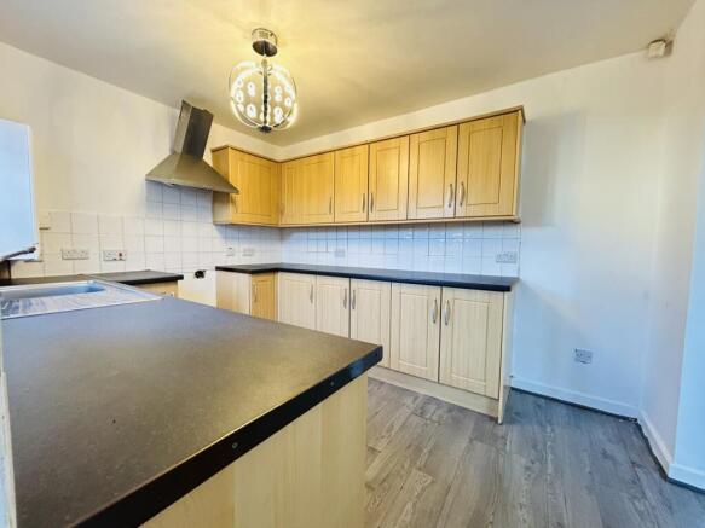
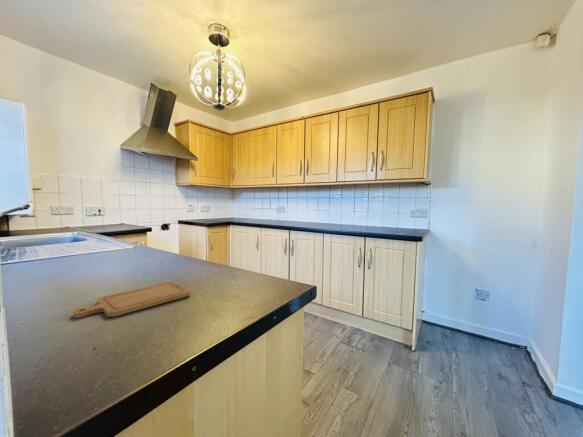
+ chopping board (135, 299)
